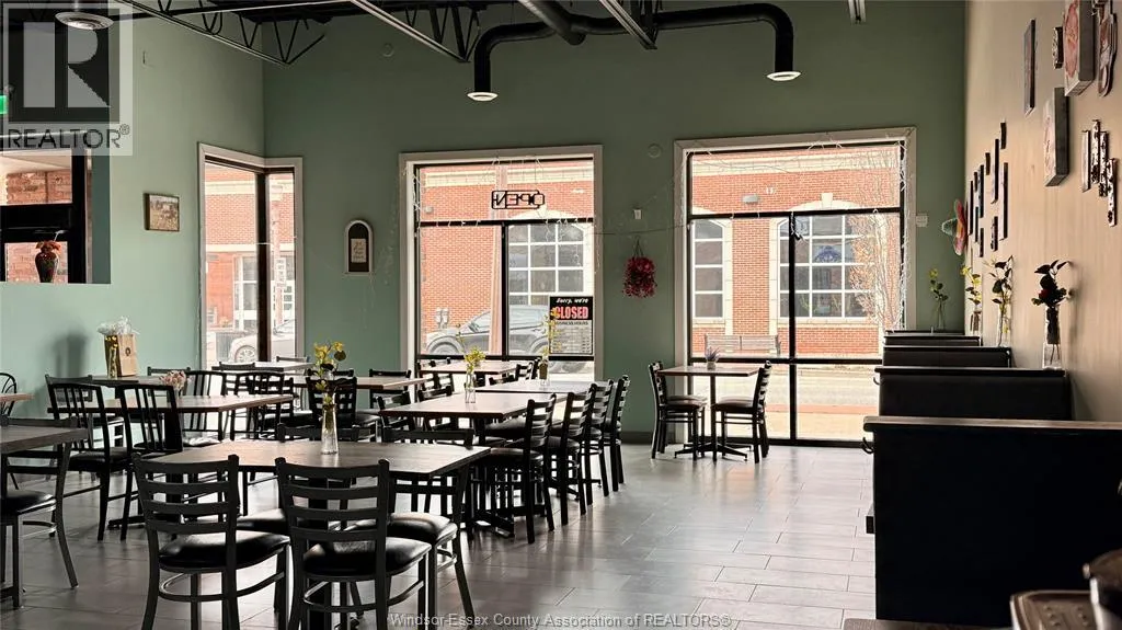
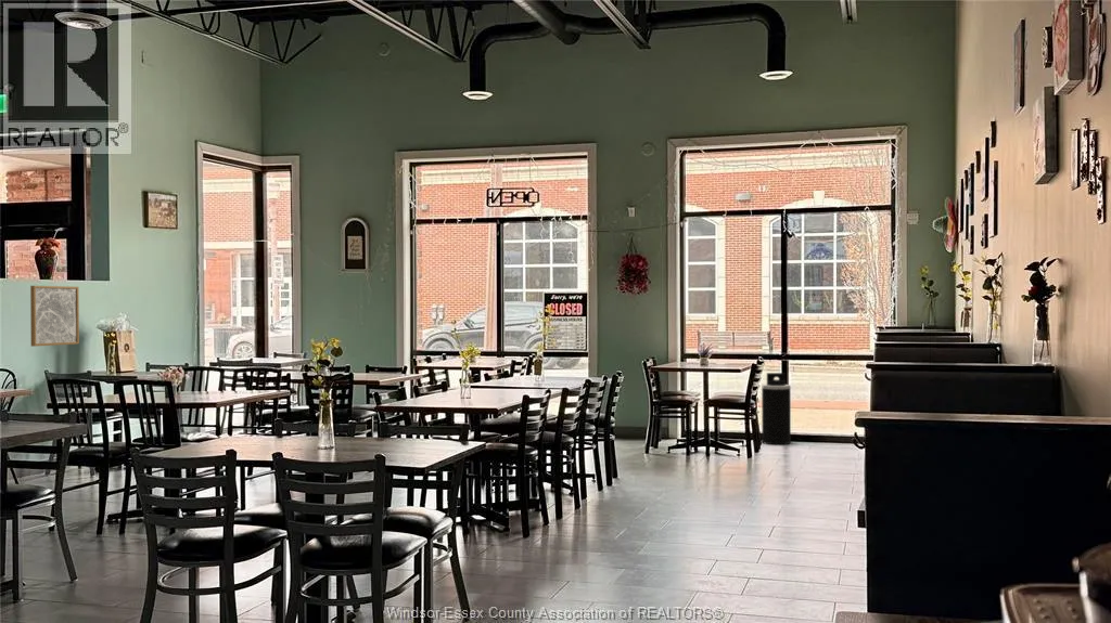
+ wall art (55, 315)
+ trash can (776, 407)
